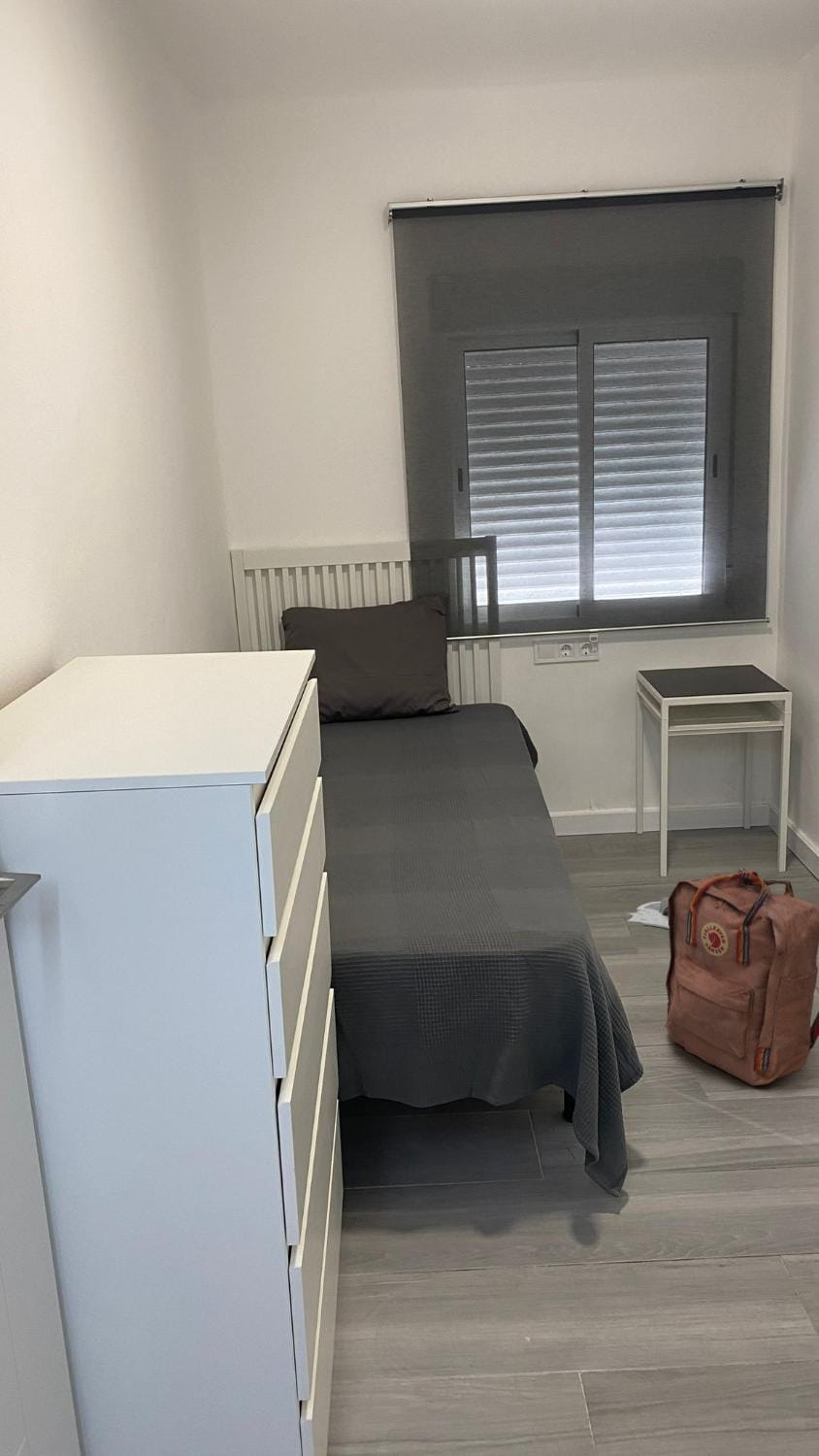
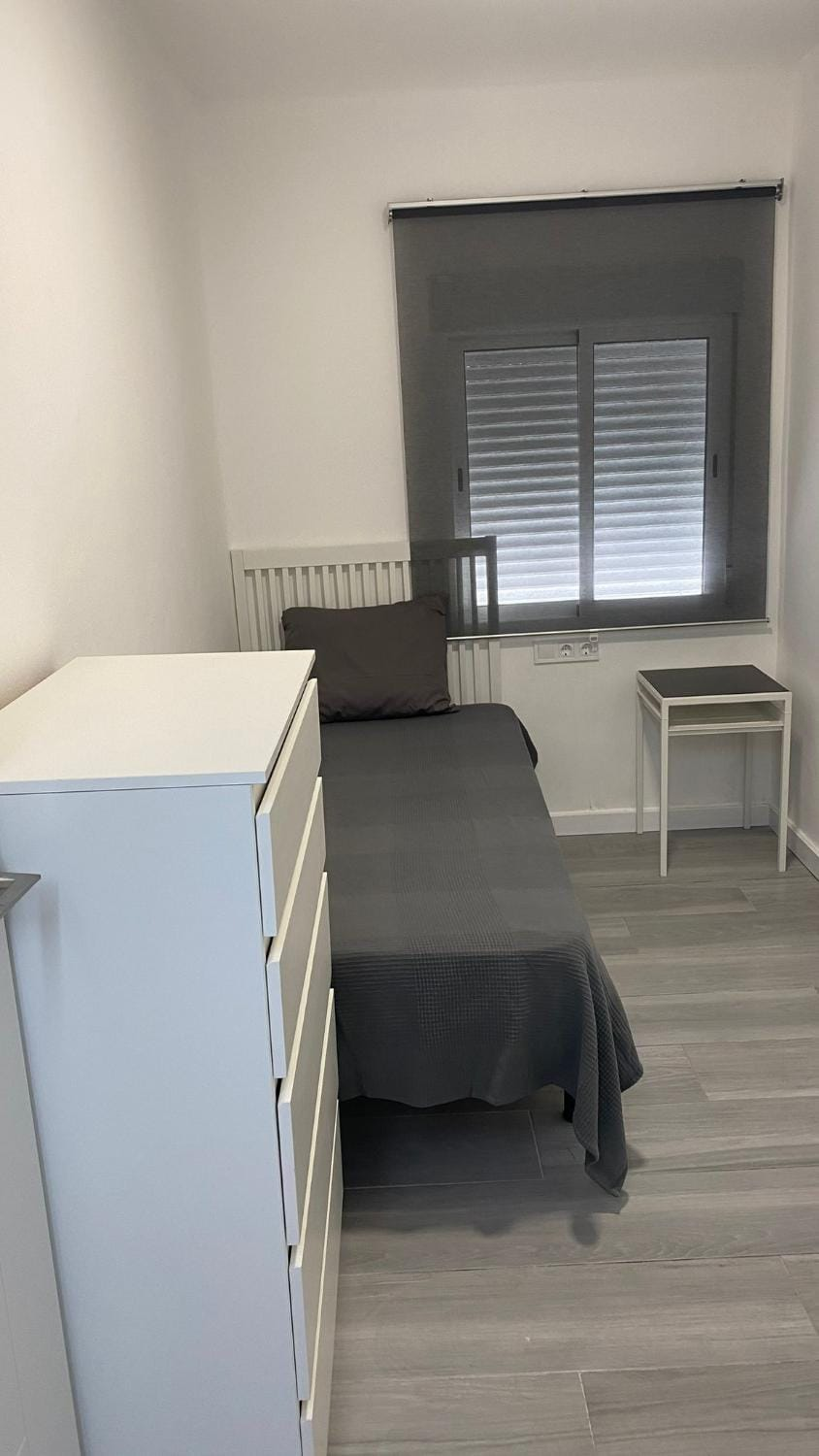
- backpack (741, 960)
- slippers (668, 904)
